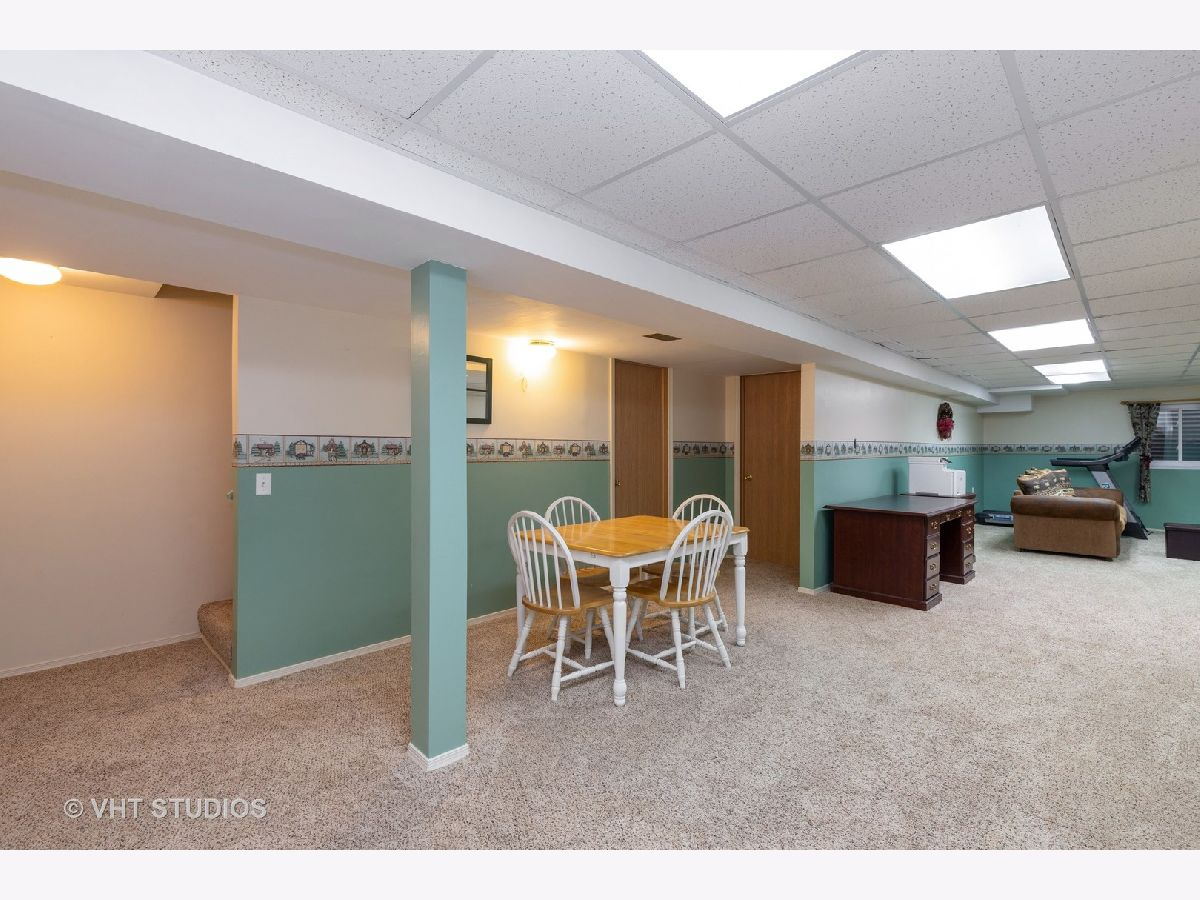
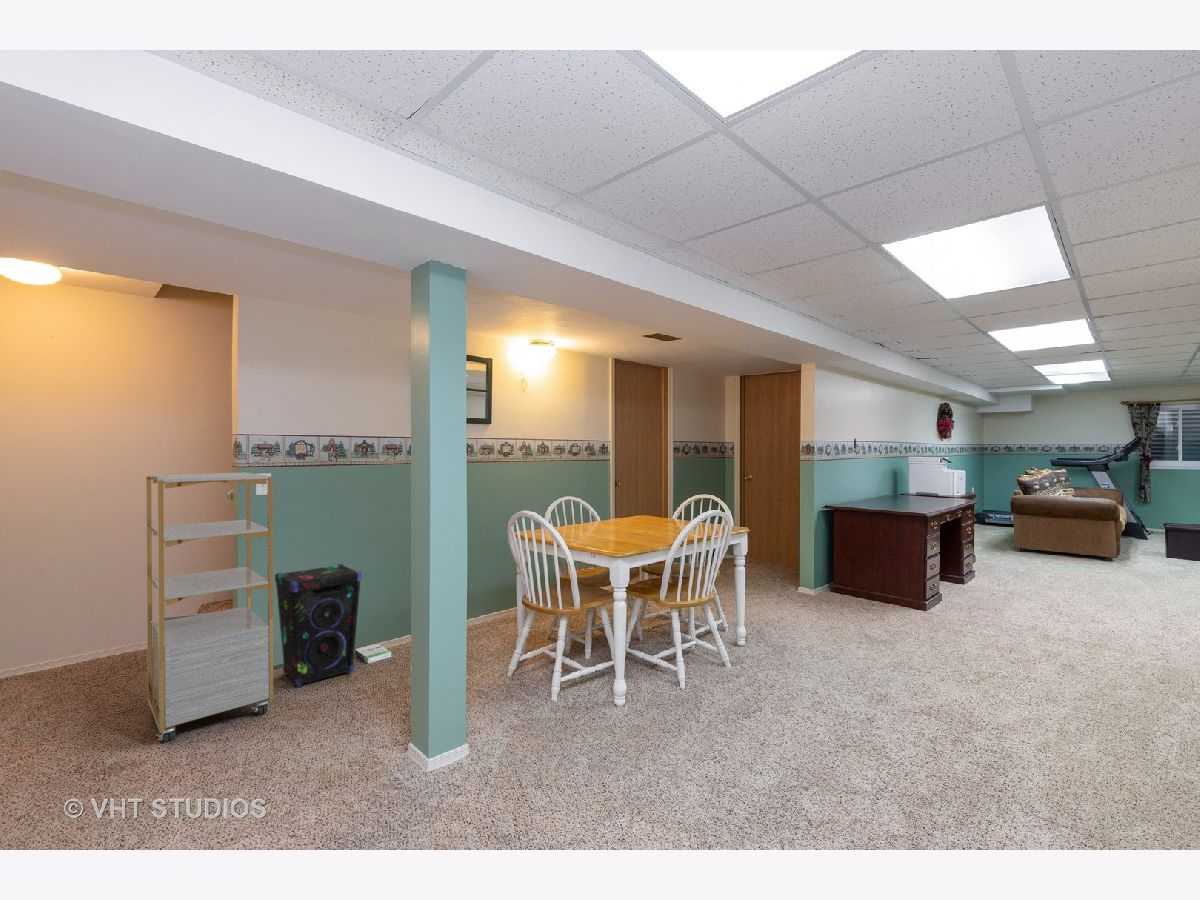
+ speaker (318, 623)
+ box (372, 653)
+ shelving unit (206, 592)
